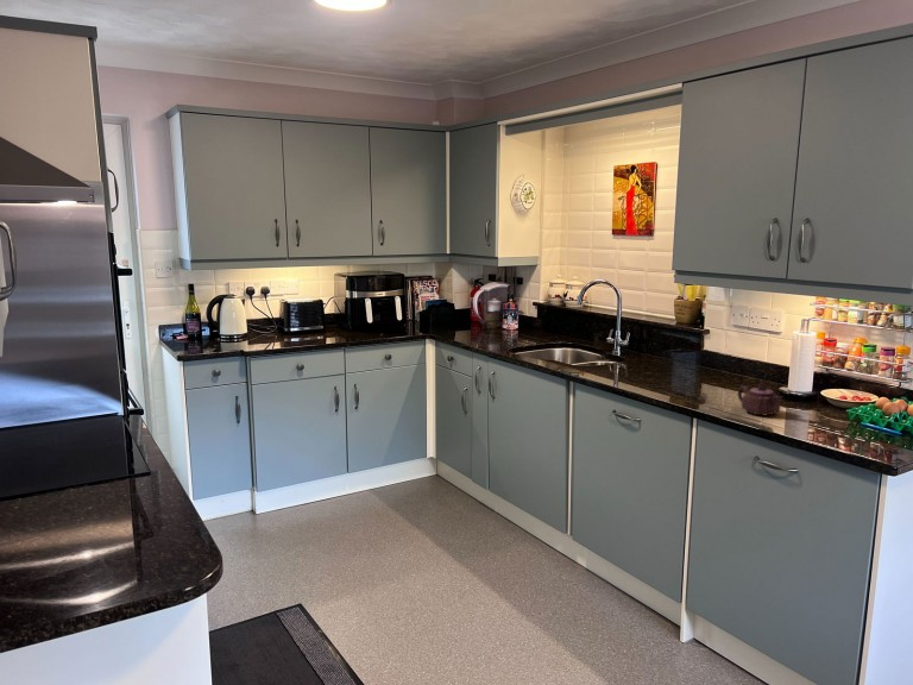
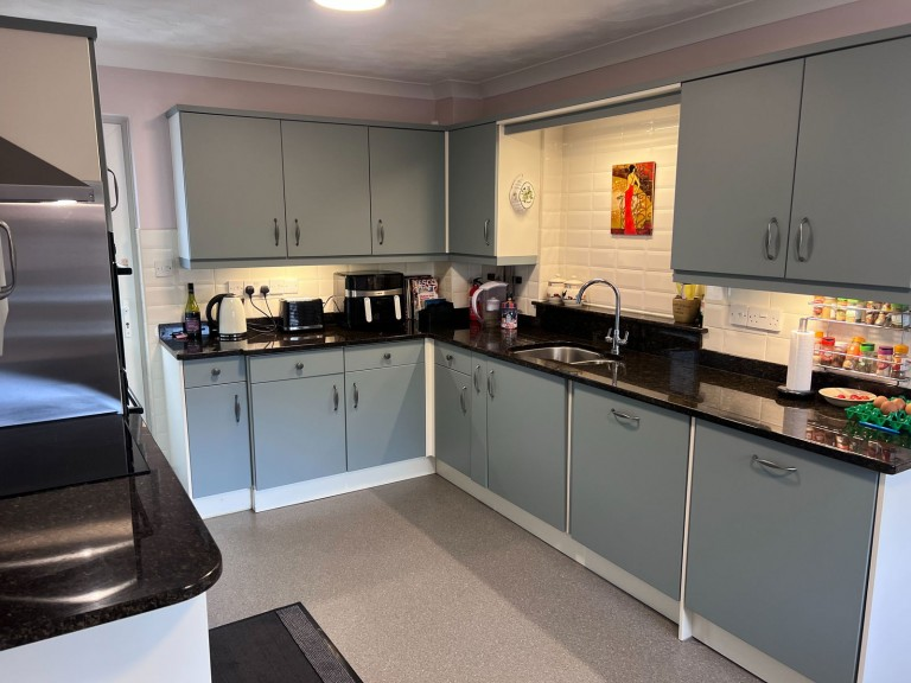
- teapot (760, 397)
